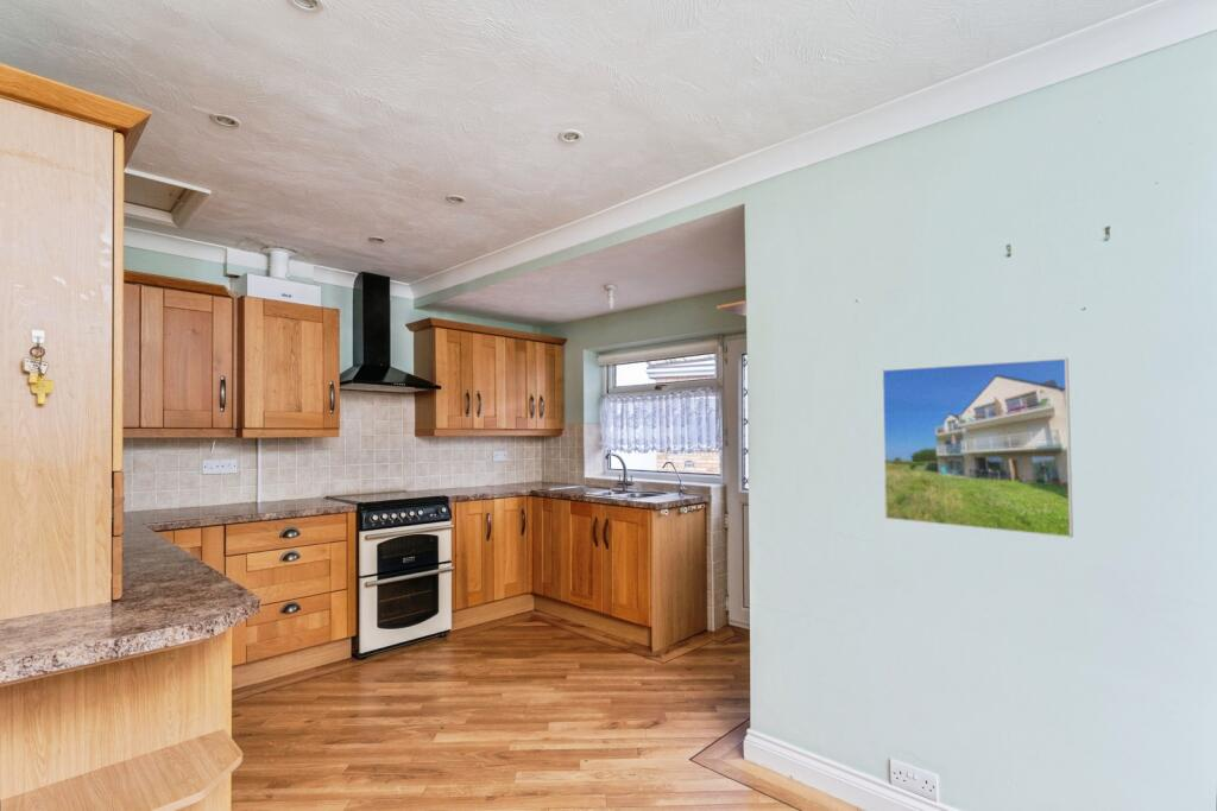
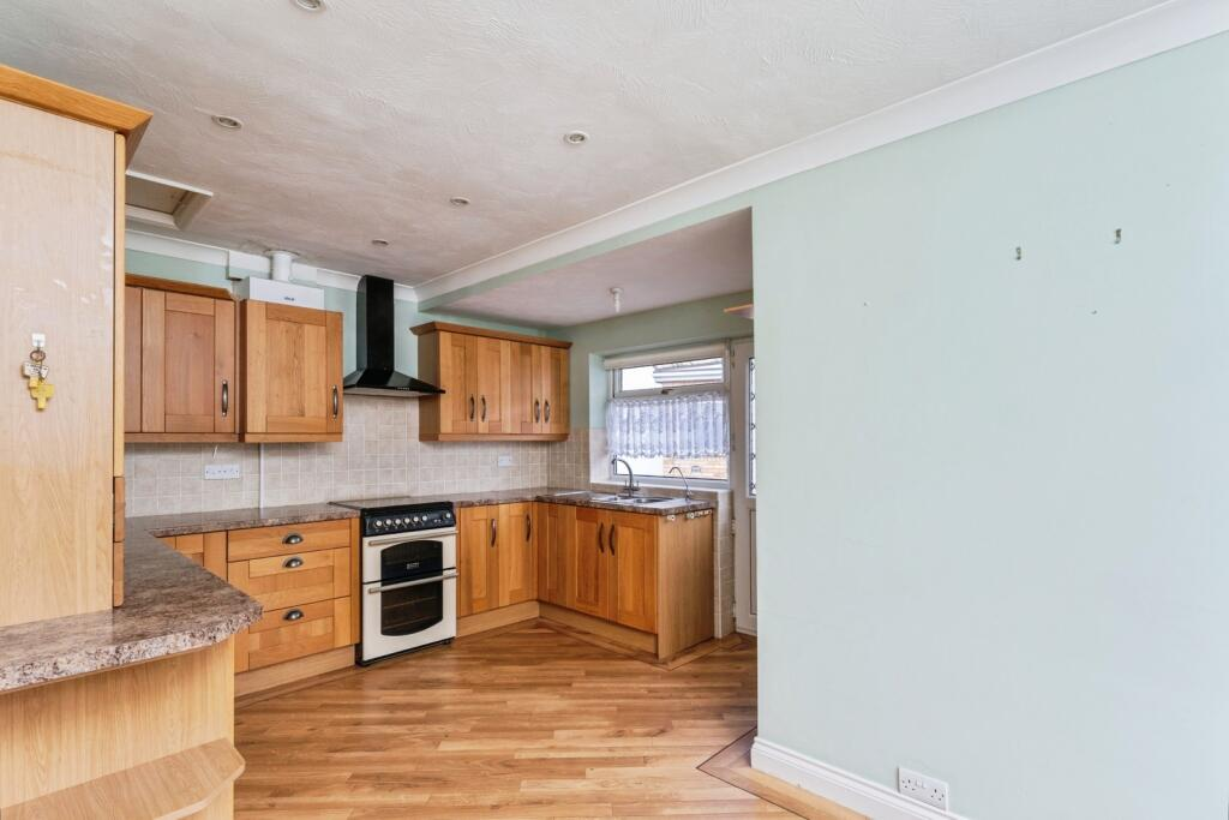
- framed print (969, 445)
